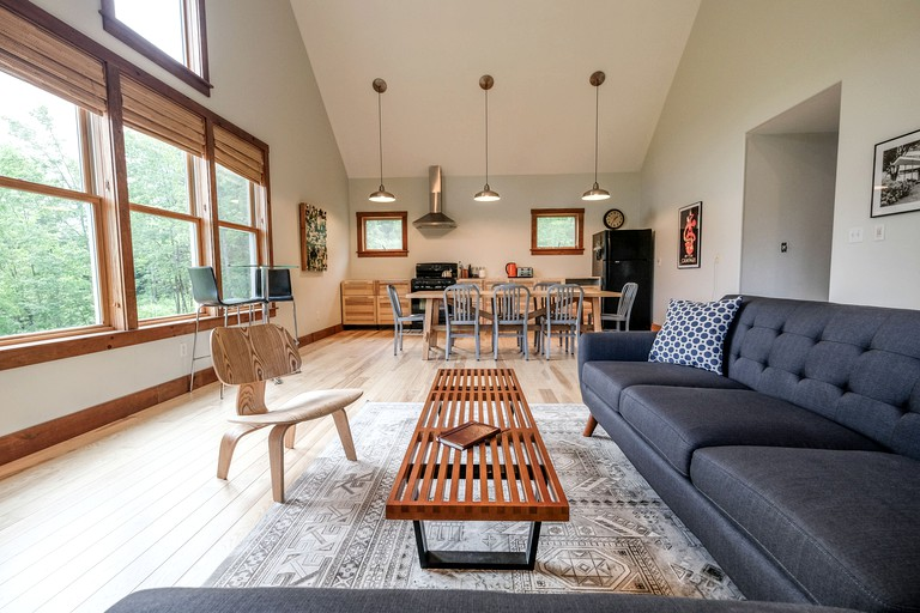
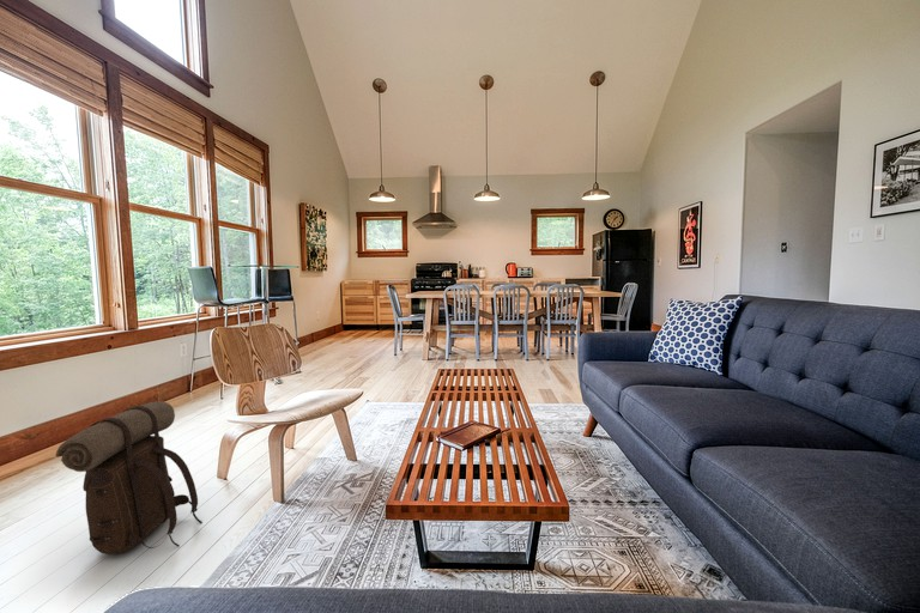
+ backpack (145, 474)
